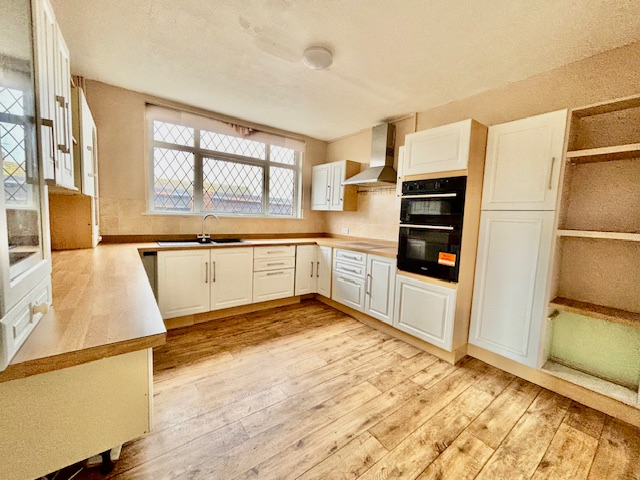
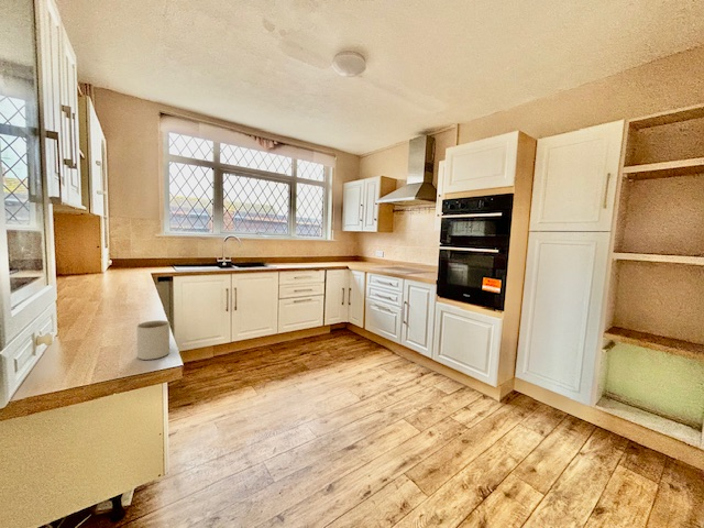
+ mug (153, 337)
